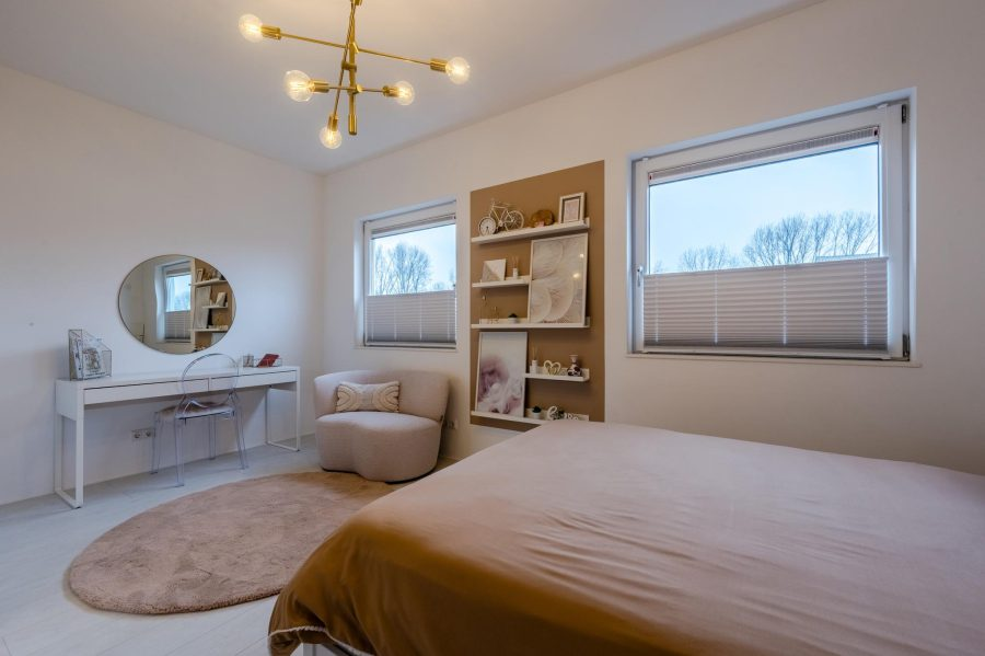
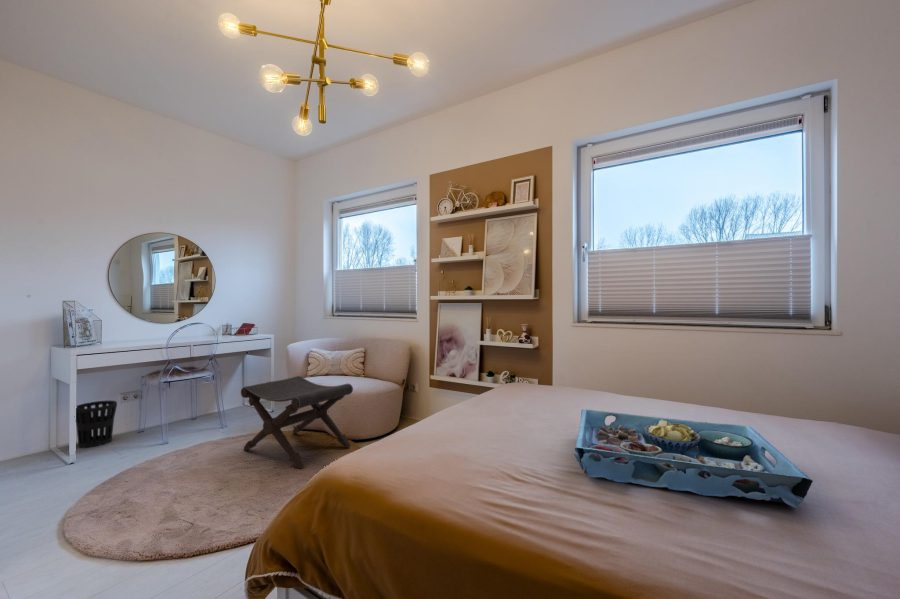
+ serving tray (669, 446)
+ wastebasket (95, 423)
+ footstool (297, 416)
